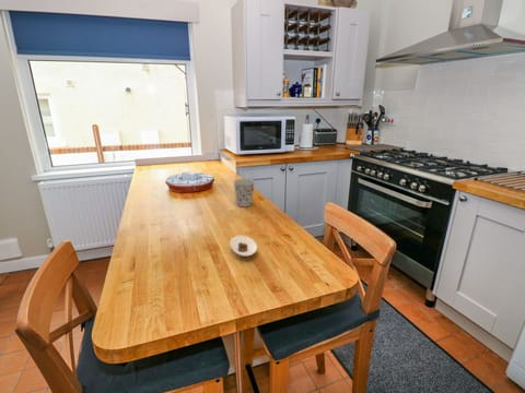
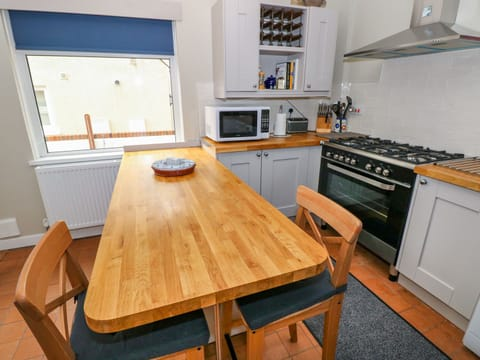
- saucer (243, 247)
- cup (244, 192)
